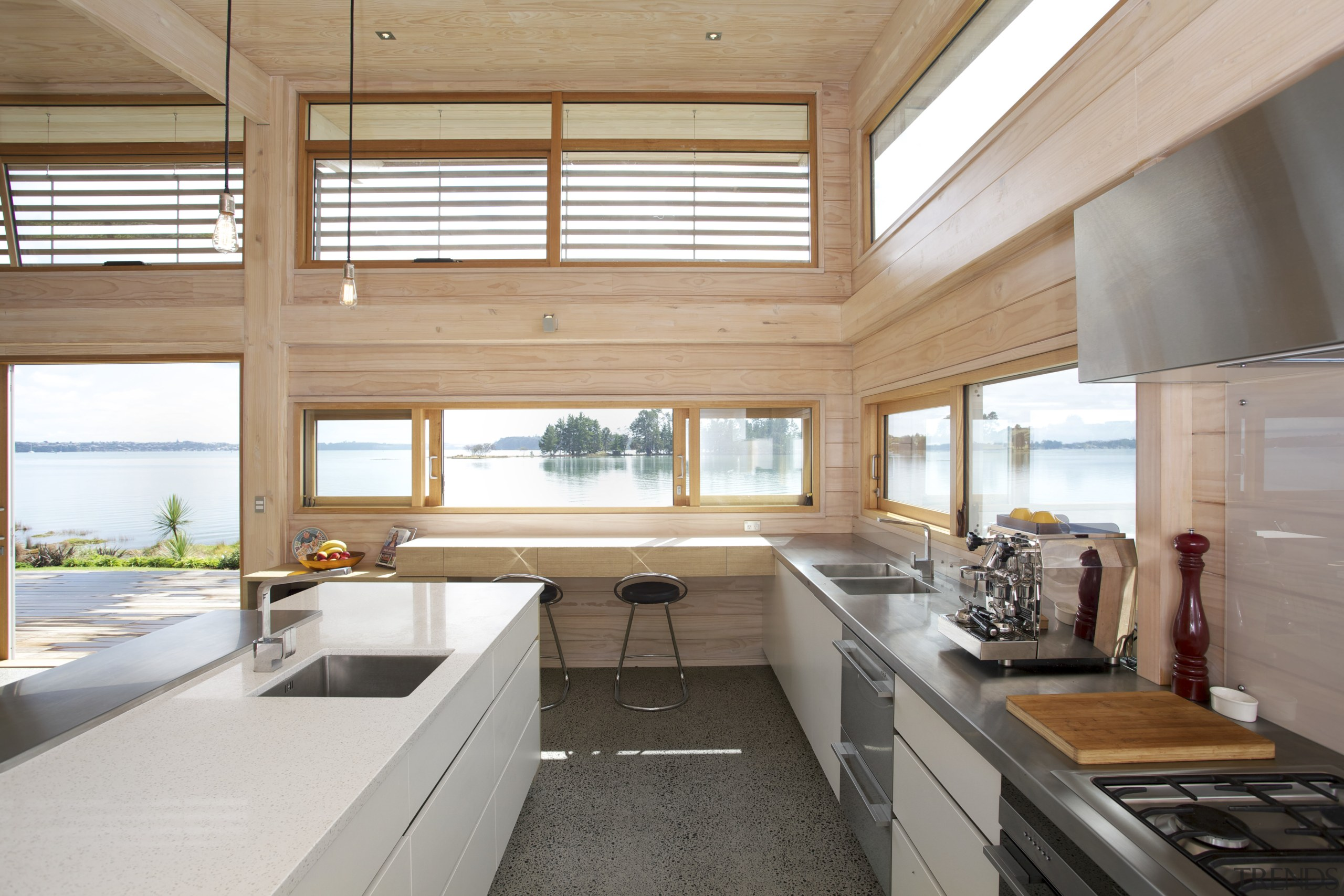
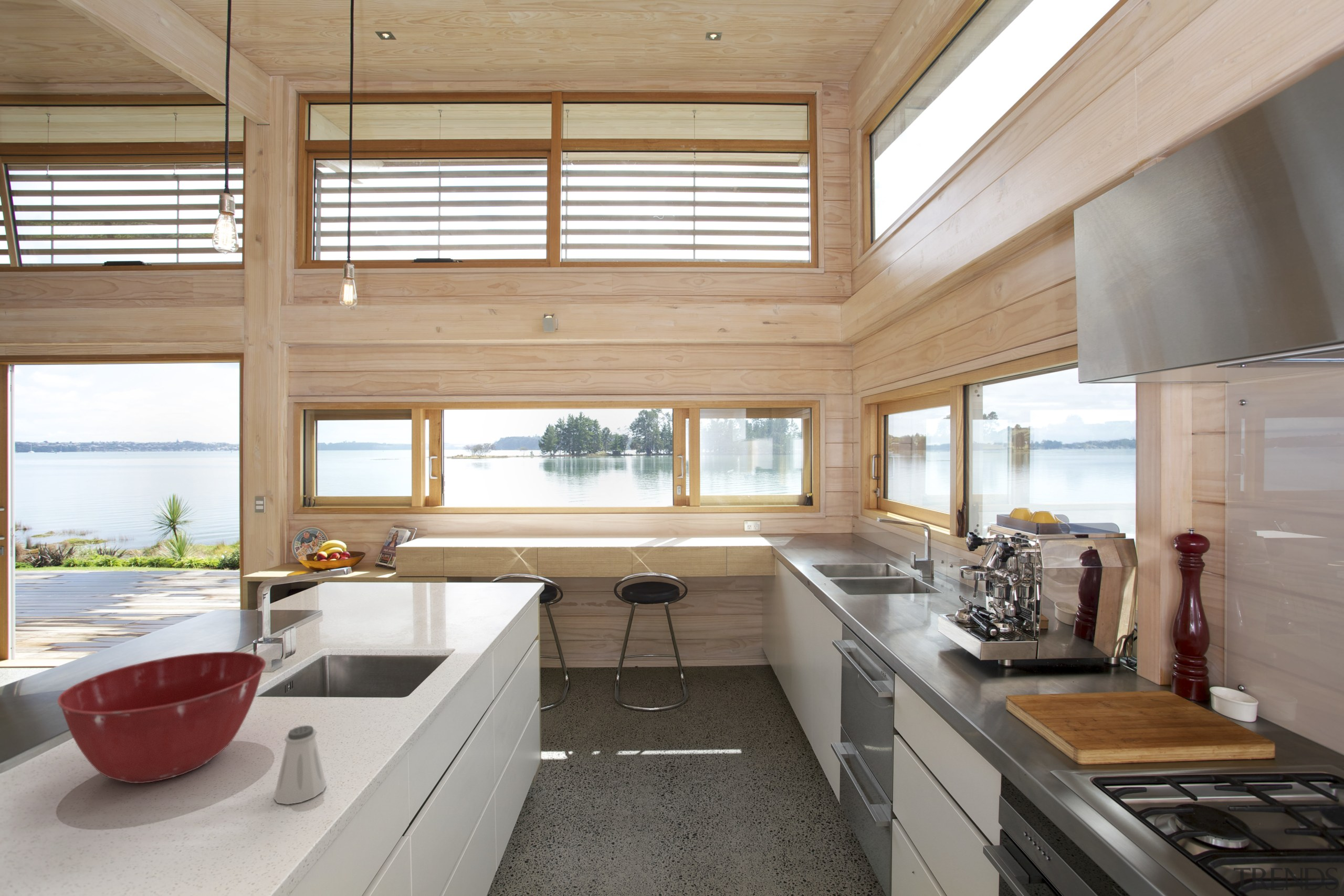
+ saltshaker (300, 761)
+ mixing bowl (170, 720)
